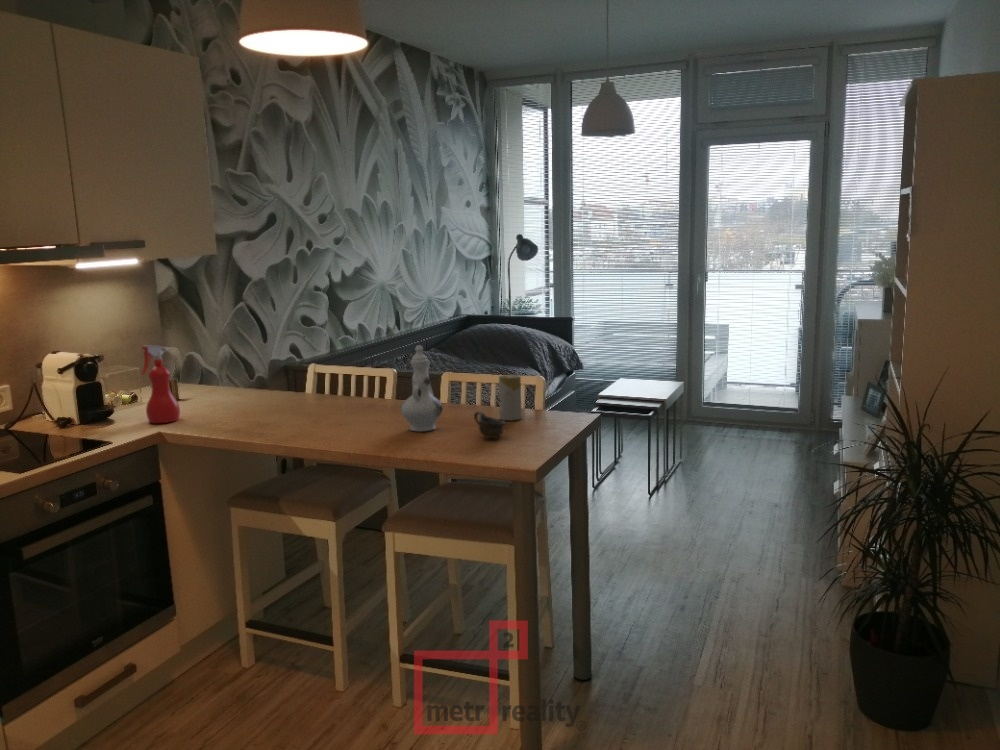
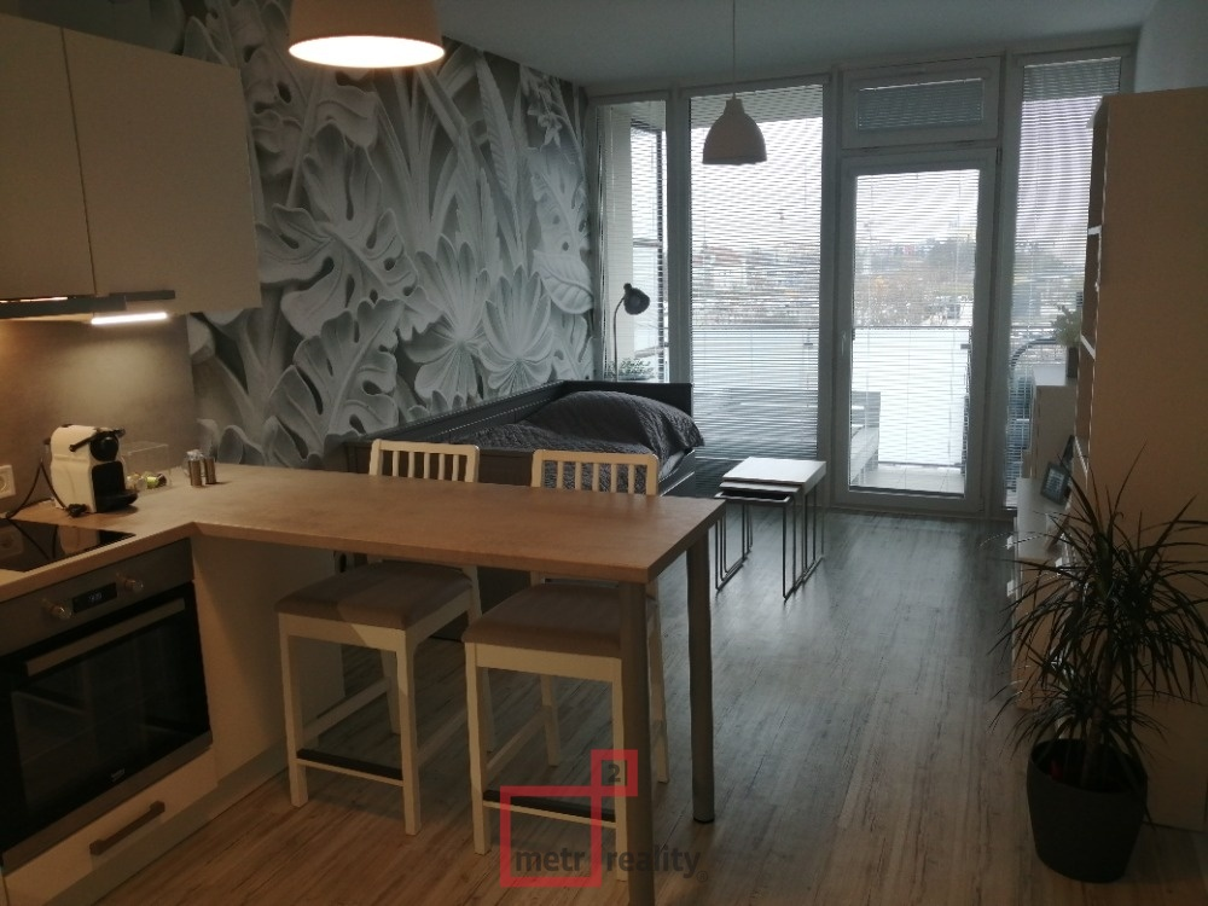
- chinaware (422, 386)
- candle (509, 397)
- cup (491, 424)
- spray bottle (157, 383)
